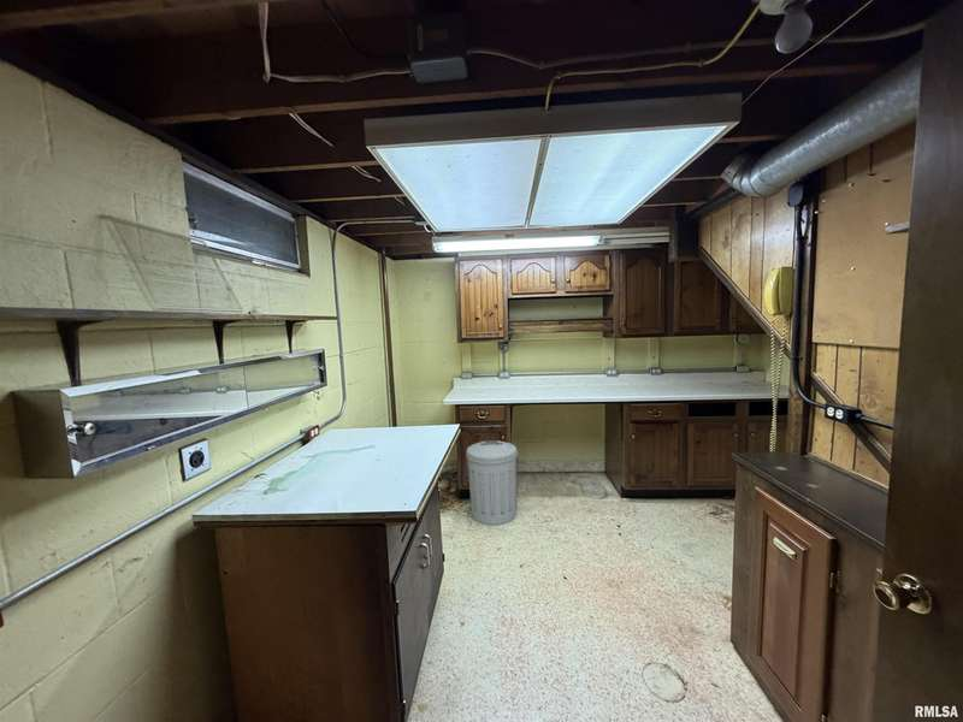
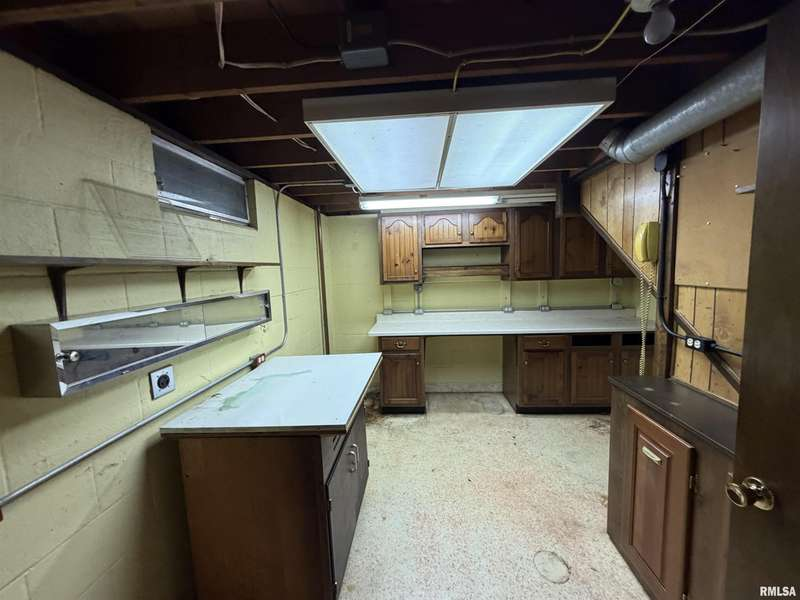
- trash can (492, 477)
